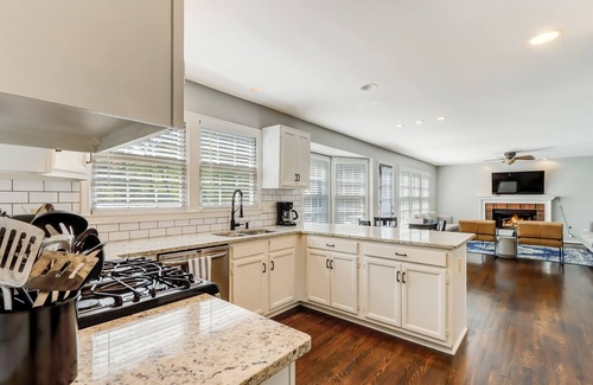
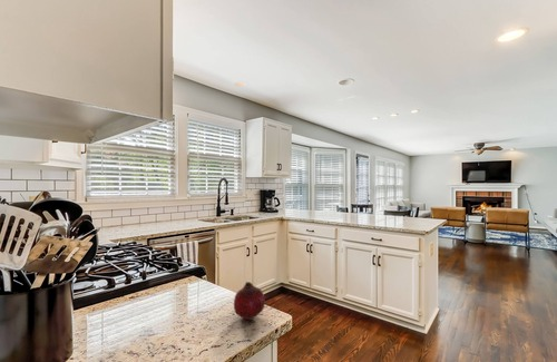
+ fruit (248, 300)
